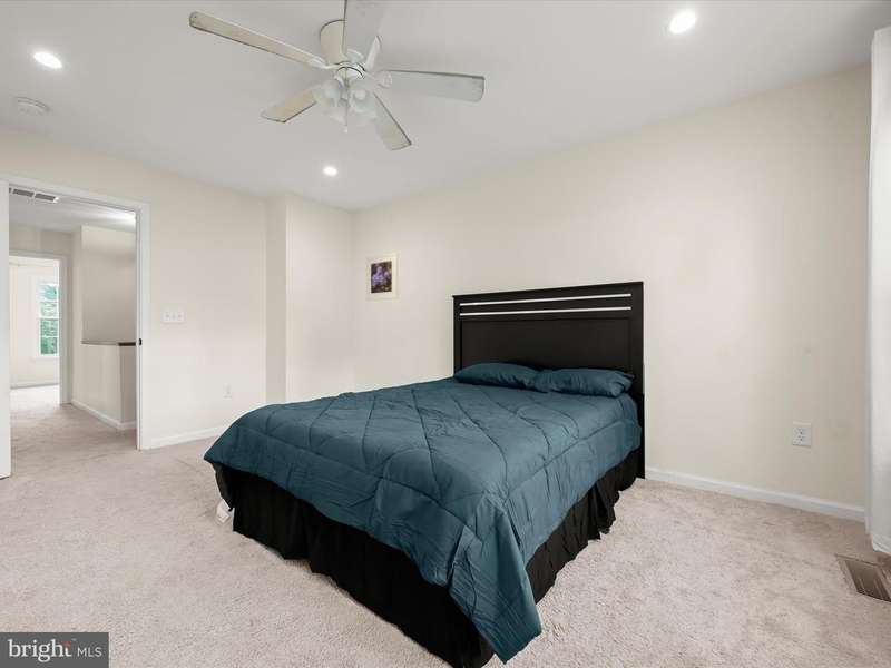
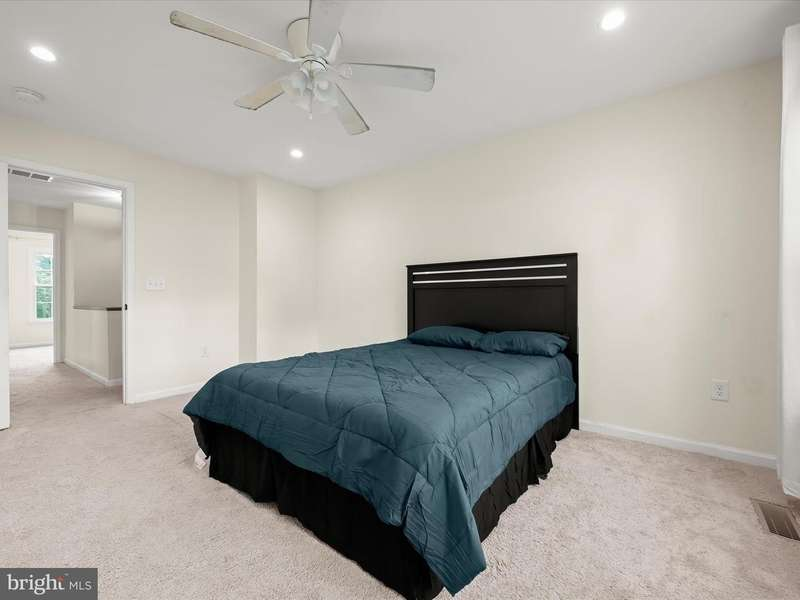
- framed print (381, 277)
